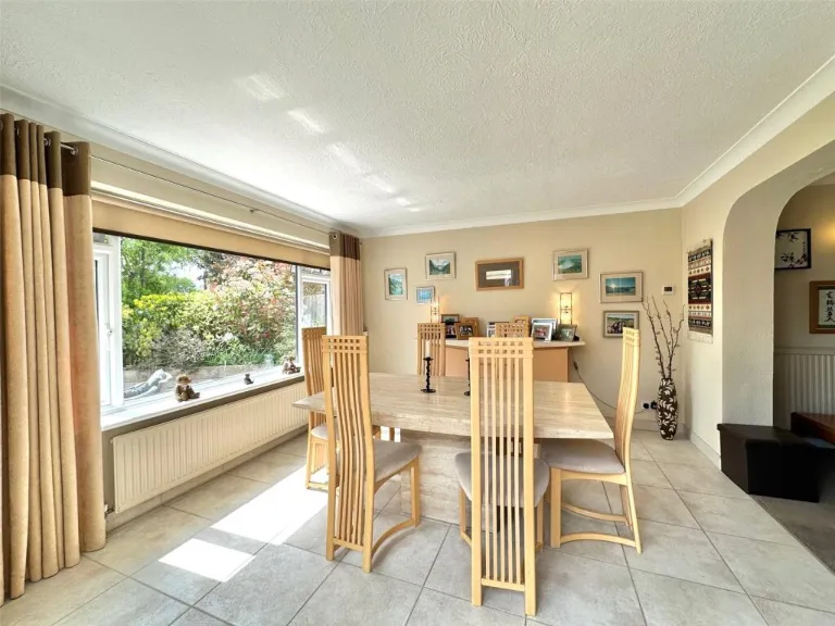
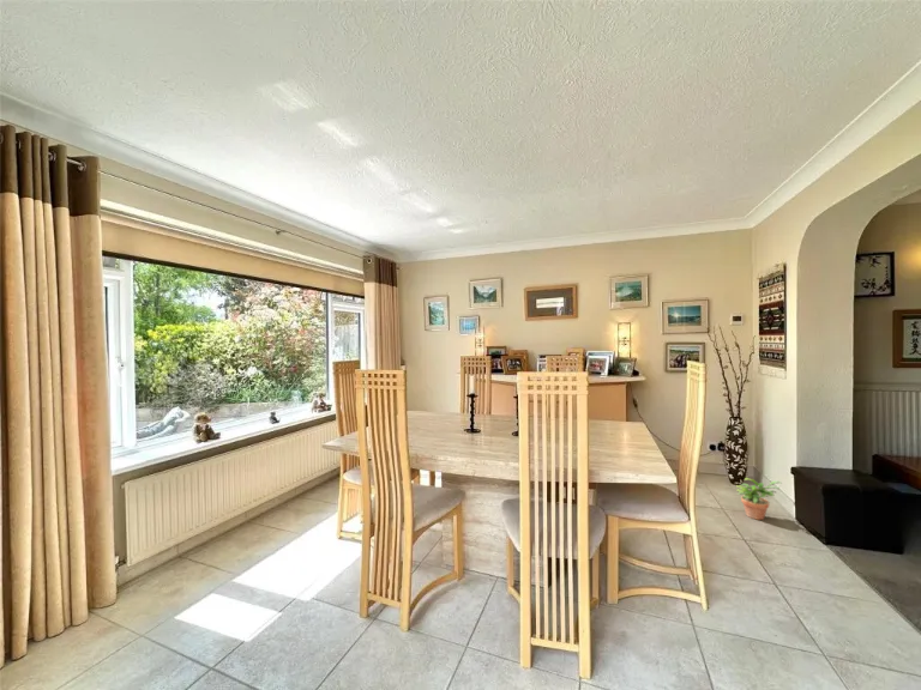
+ potted plant (757, 496)
